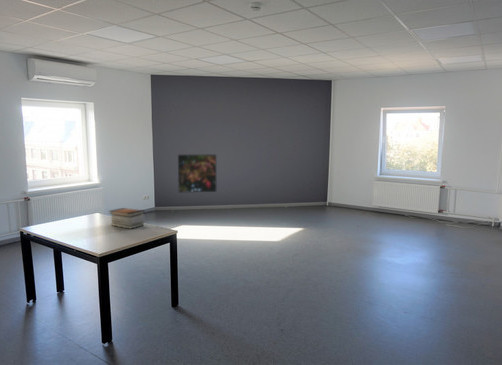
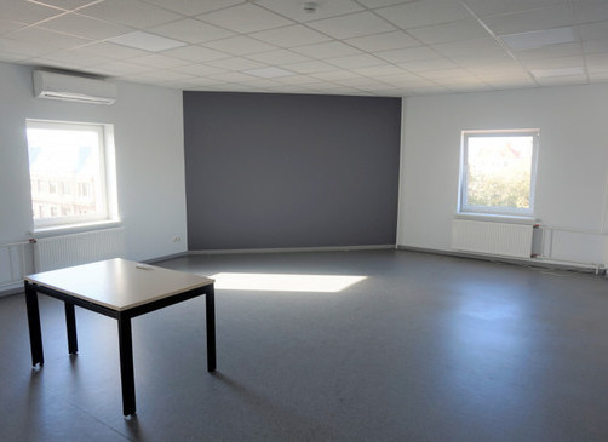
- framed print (197, 173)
- book stack (127, 218)
